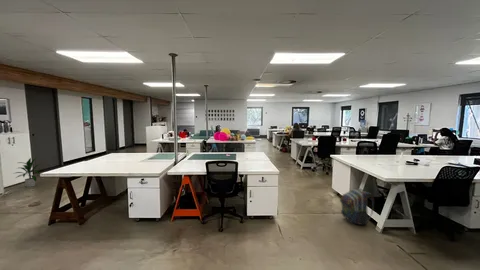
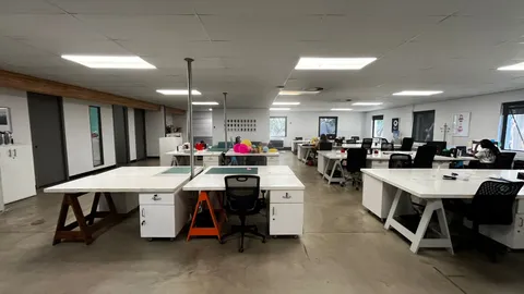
- indoor plant (29, 172)
- backpack (356, 205)
